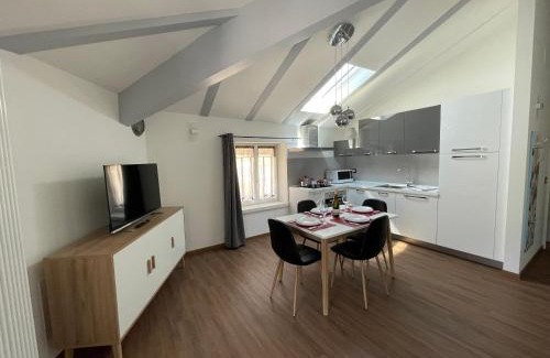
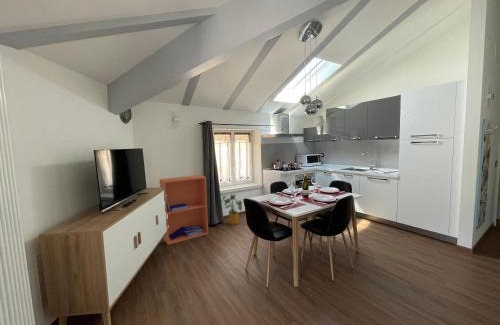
+ bookshelf (184, 207)
+ house plant (232, 209)
